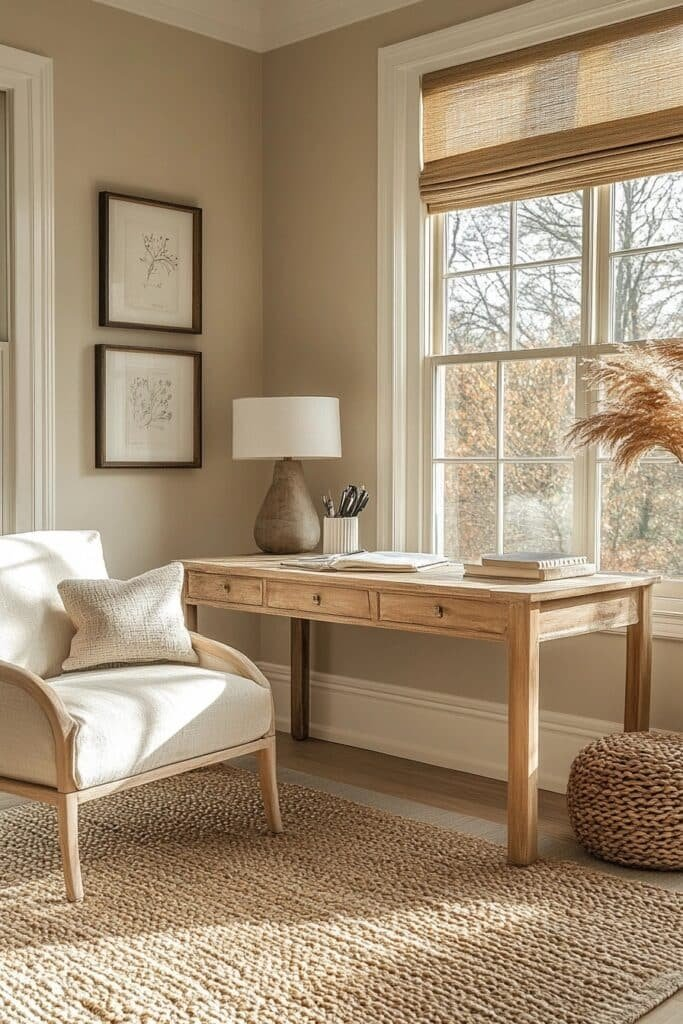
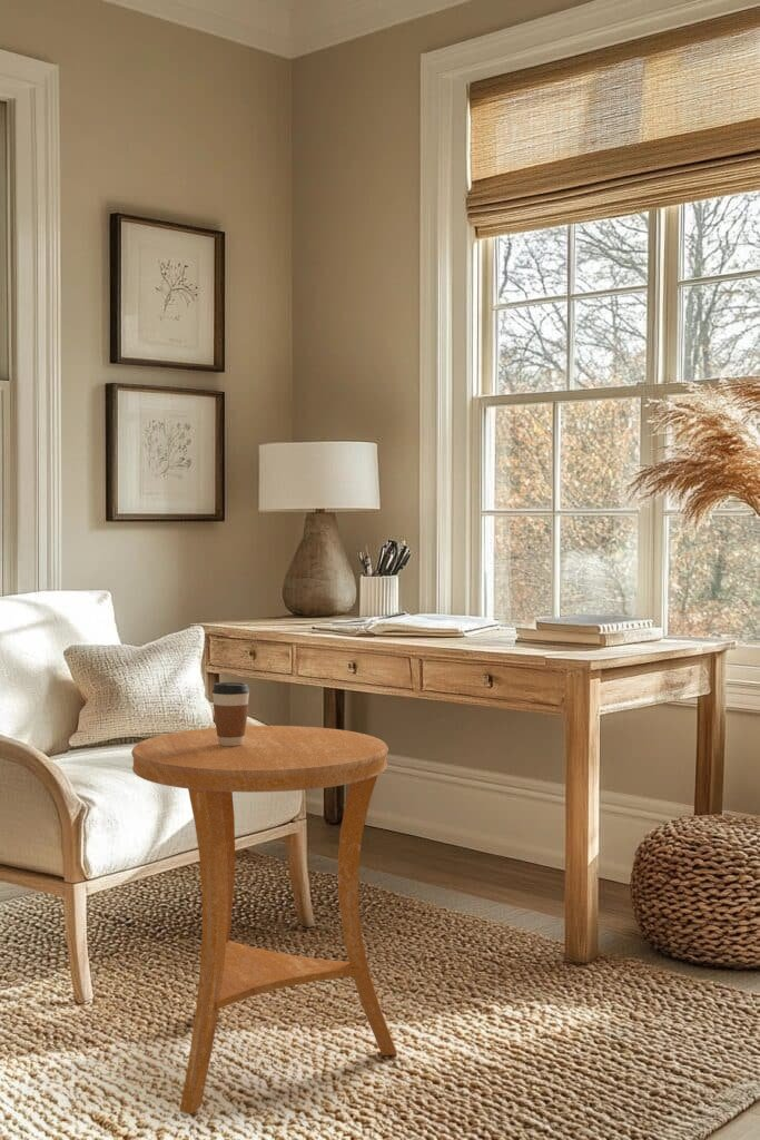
+ coffee cup (230, 712)
+ side table (233, 897)
